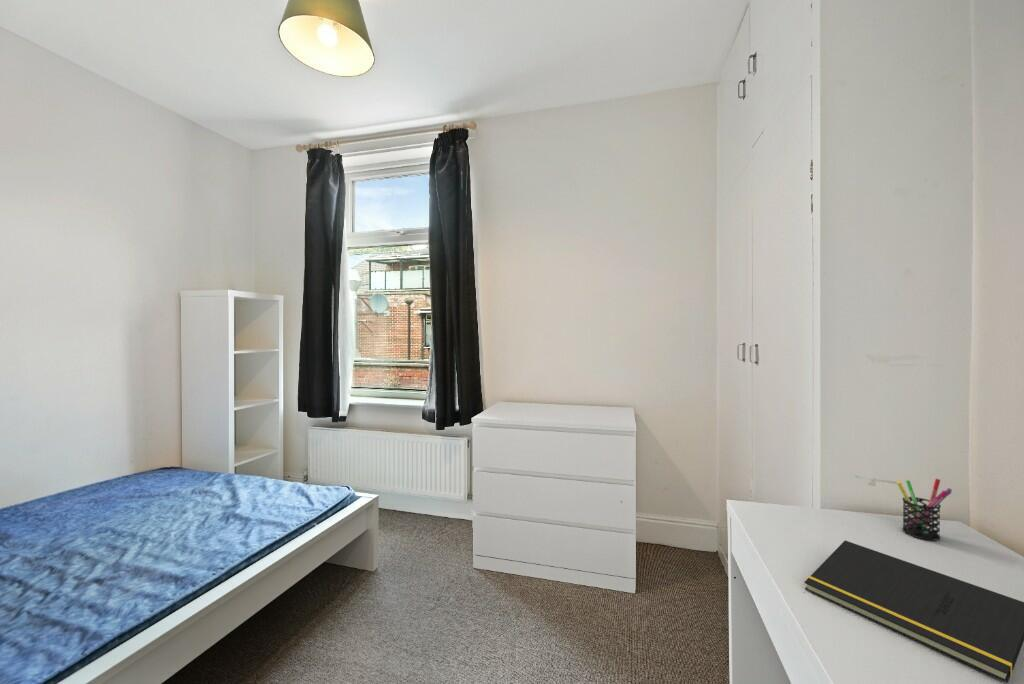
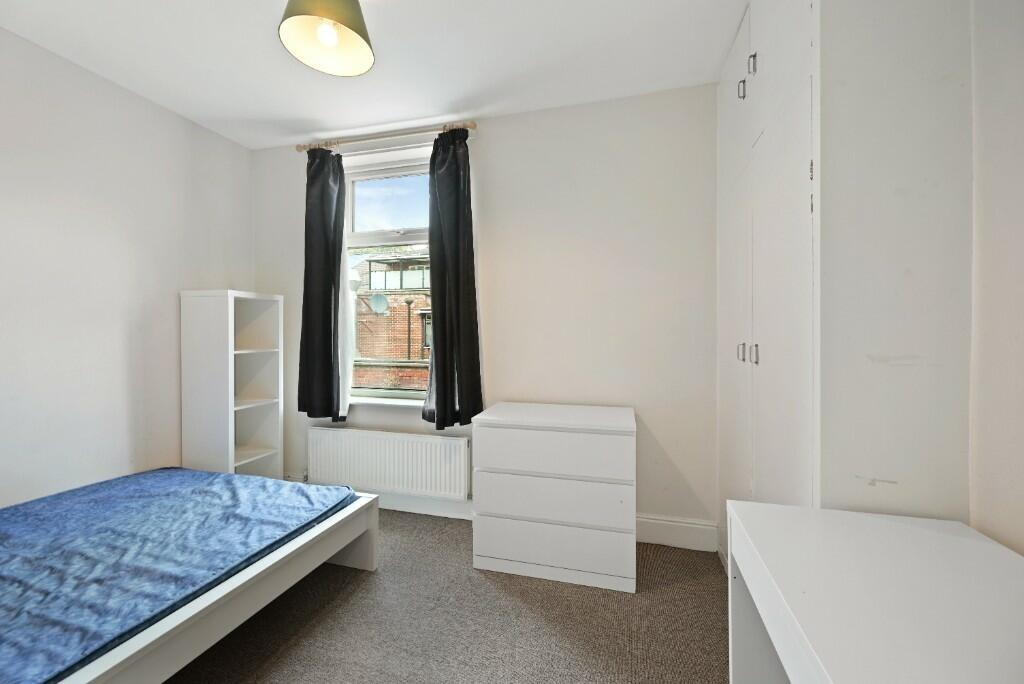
- pen holder (920, 505)
- notepad (909, 596)
